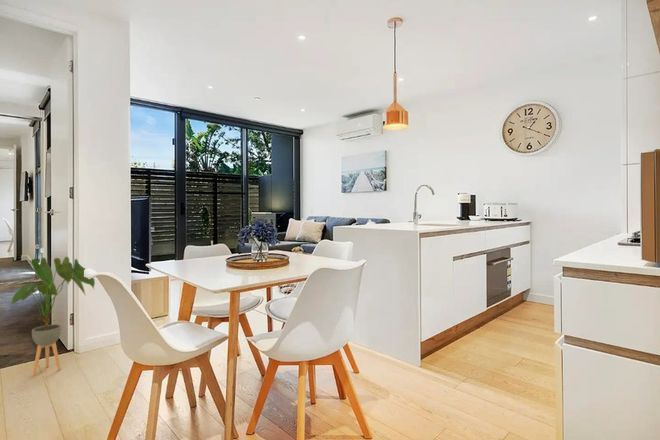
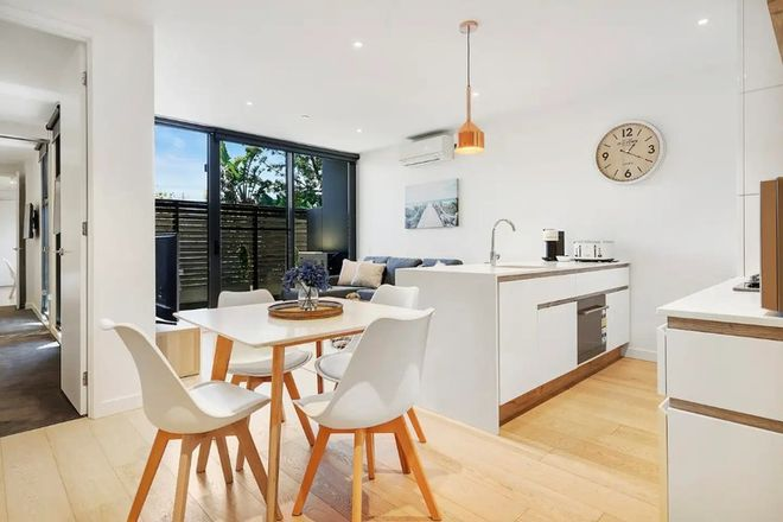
- house plant (51, 312)
